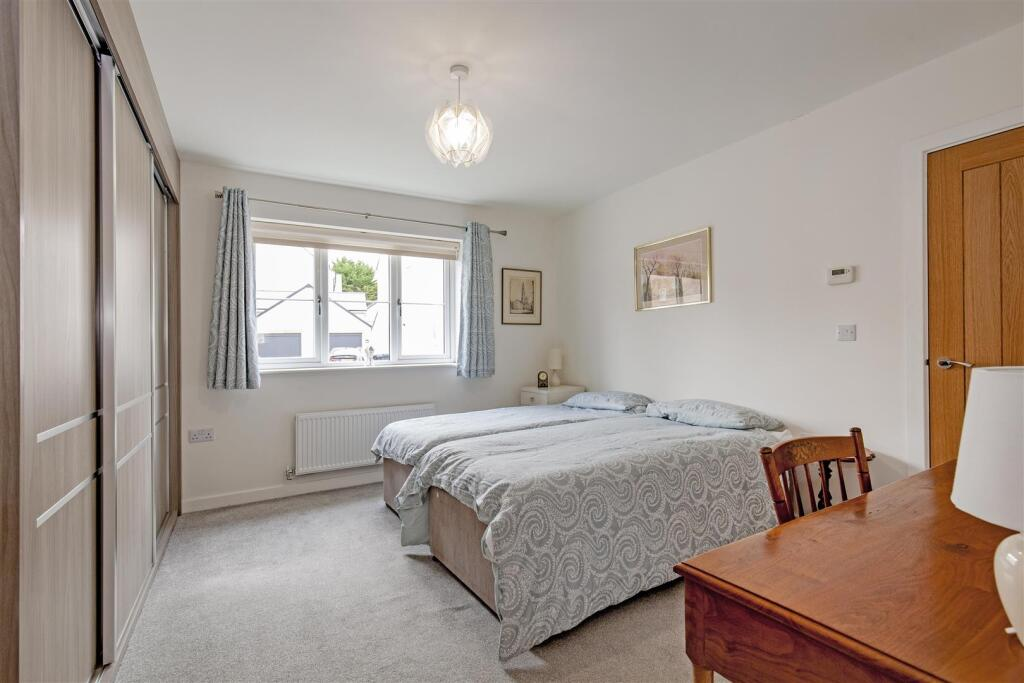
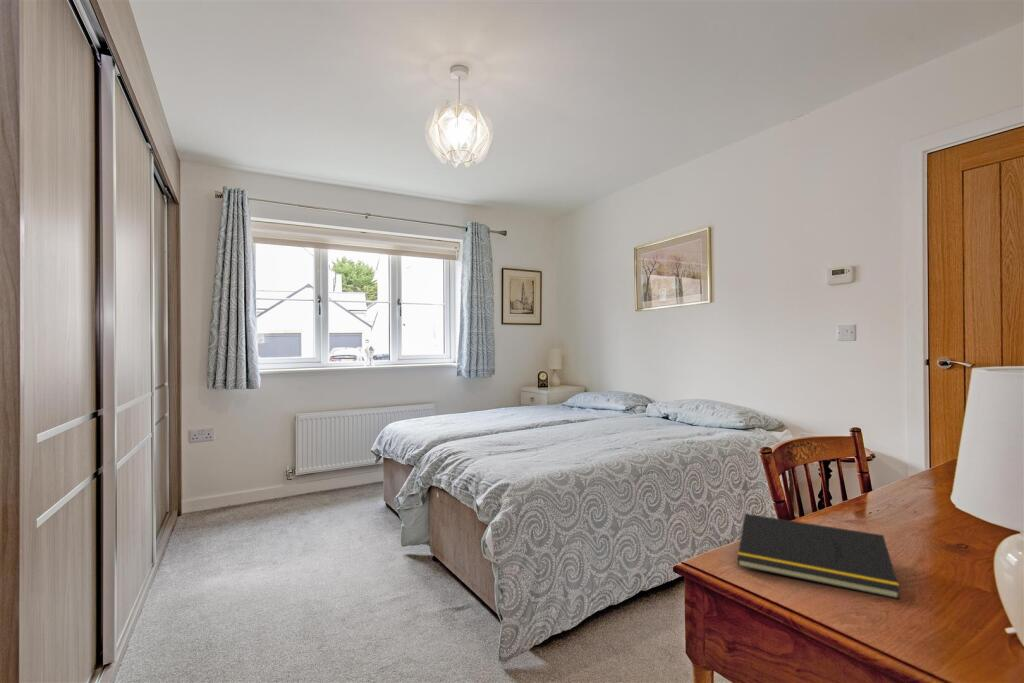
+ notepad (811, 550)
